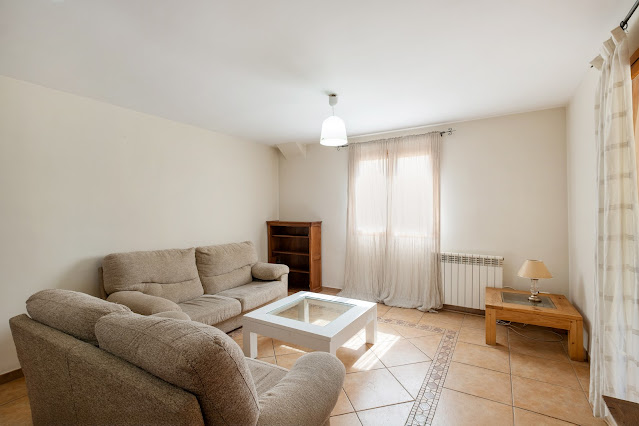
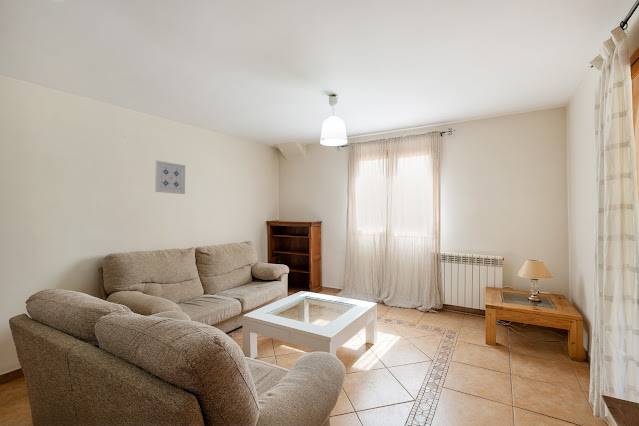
+ wall art (170, 178)
